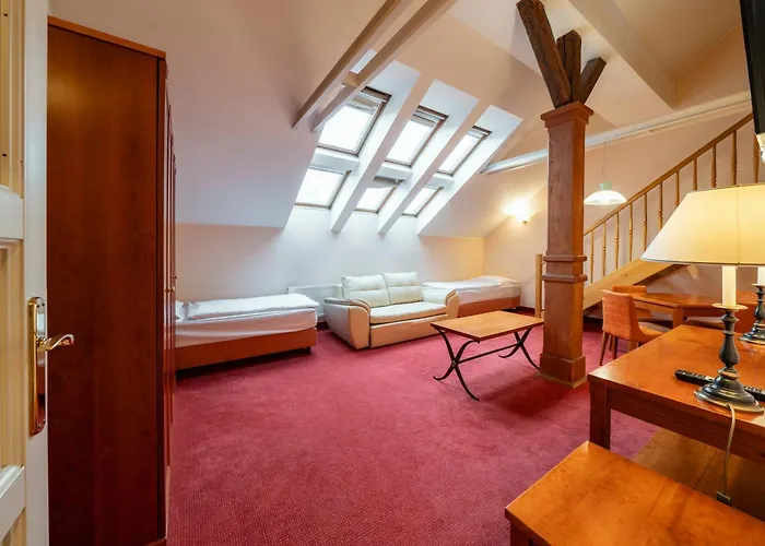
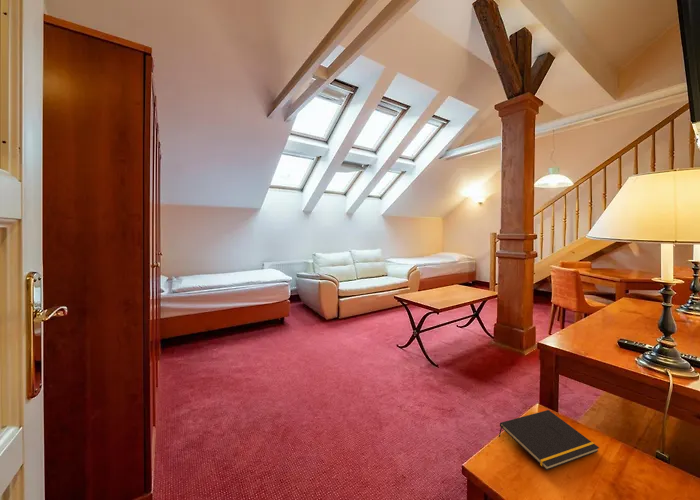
+ notepad (547, 436)
